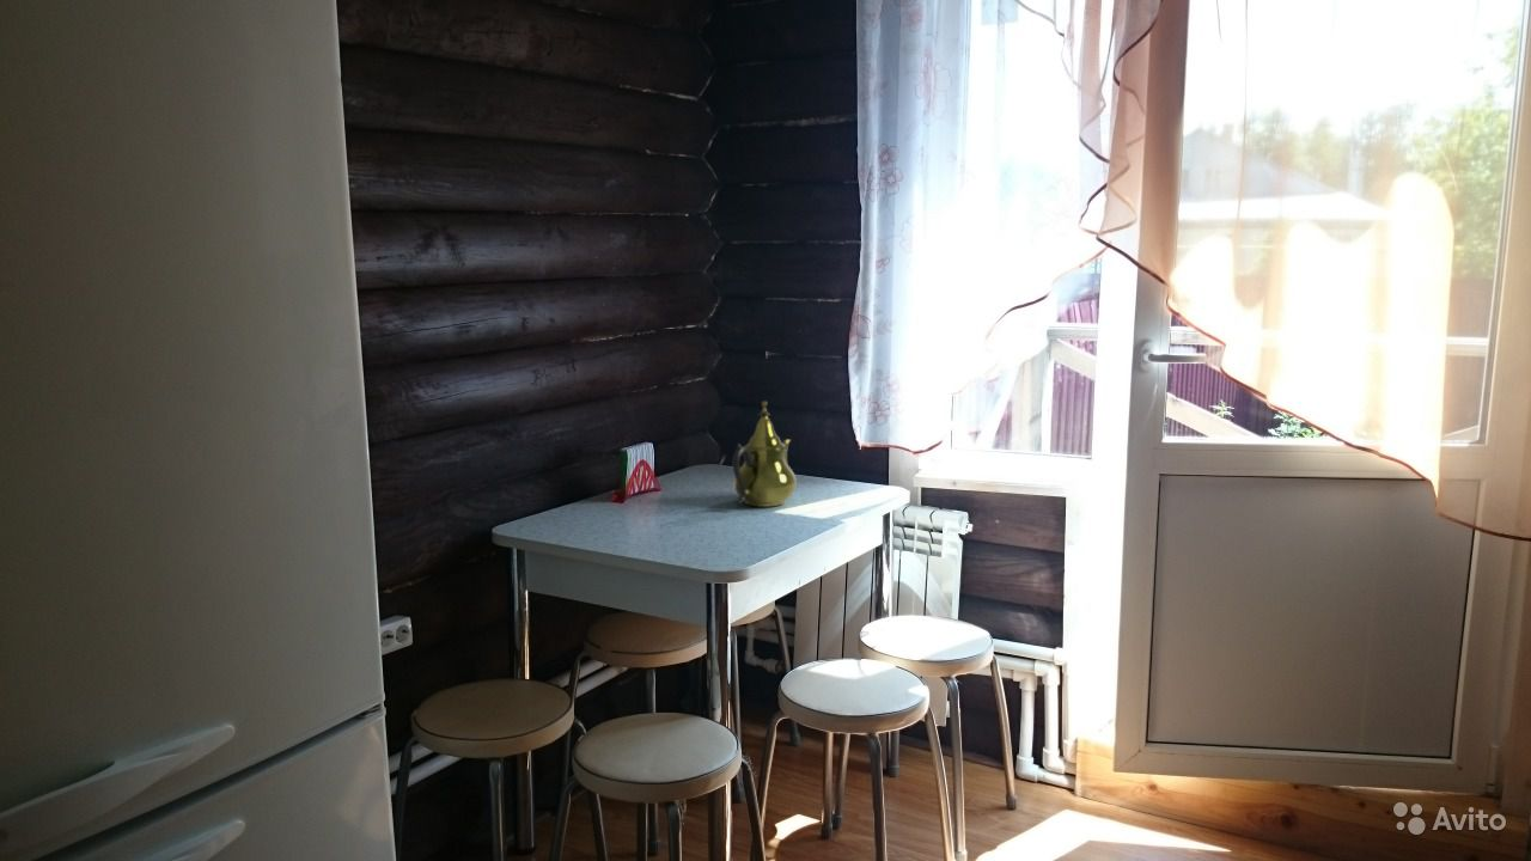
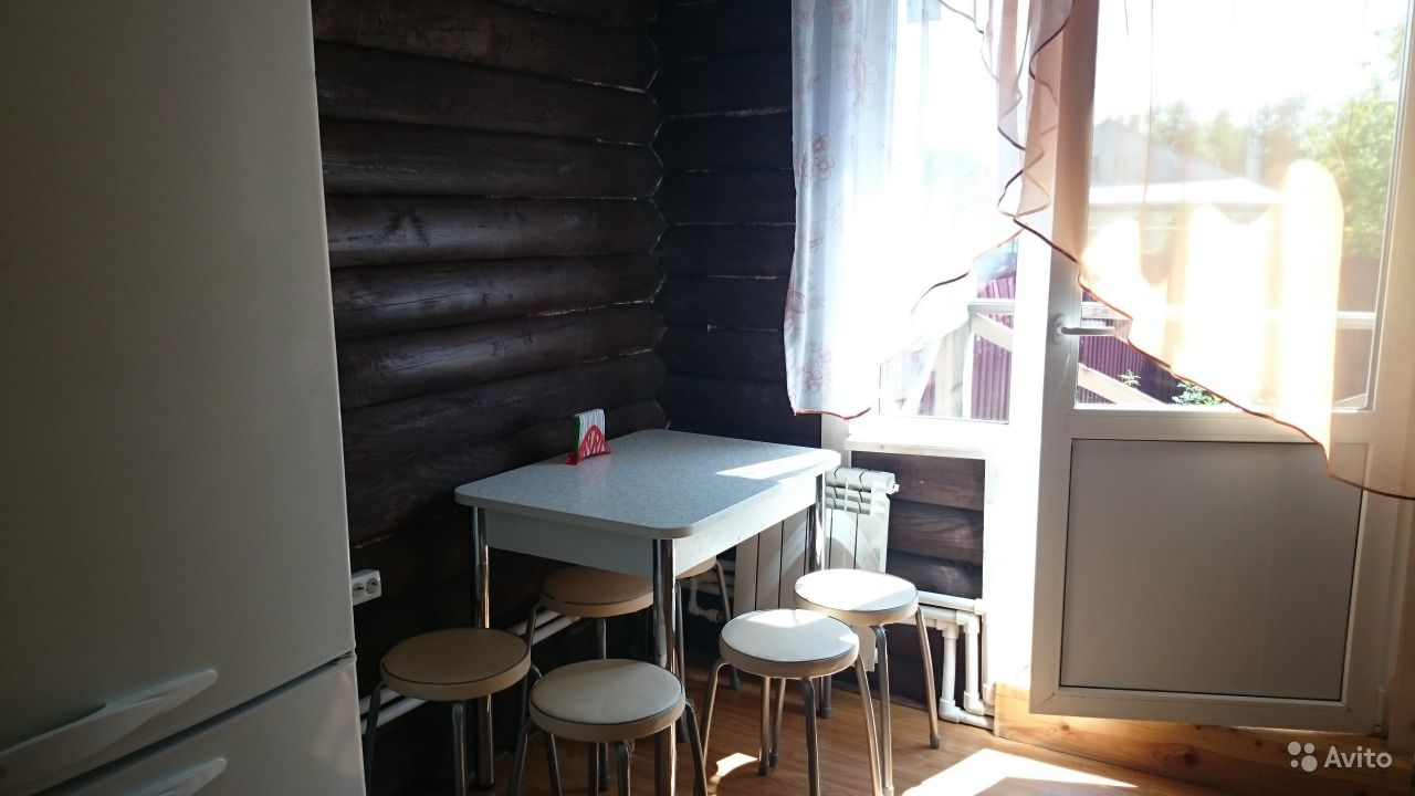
- teapot (763, 452)
